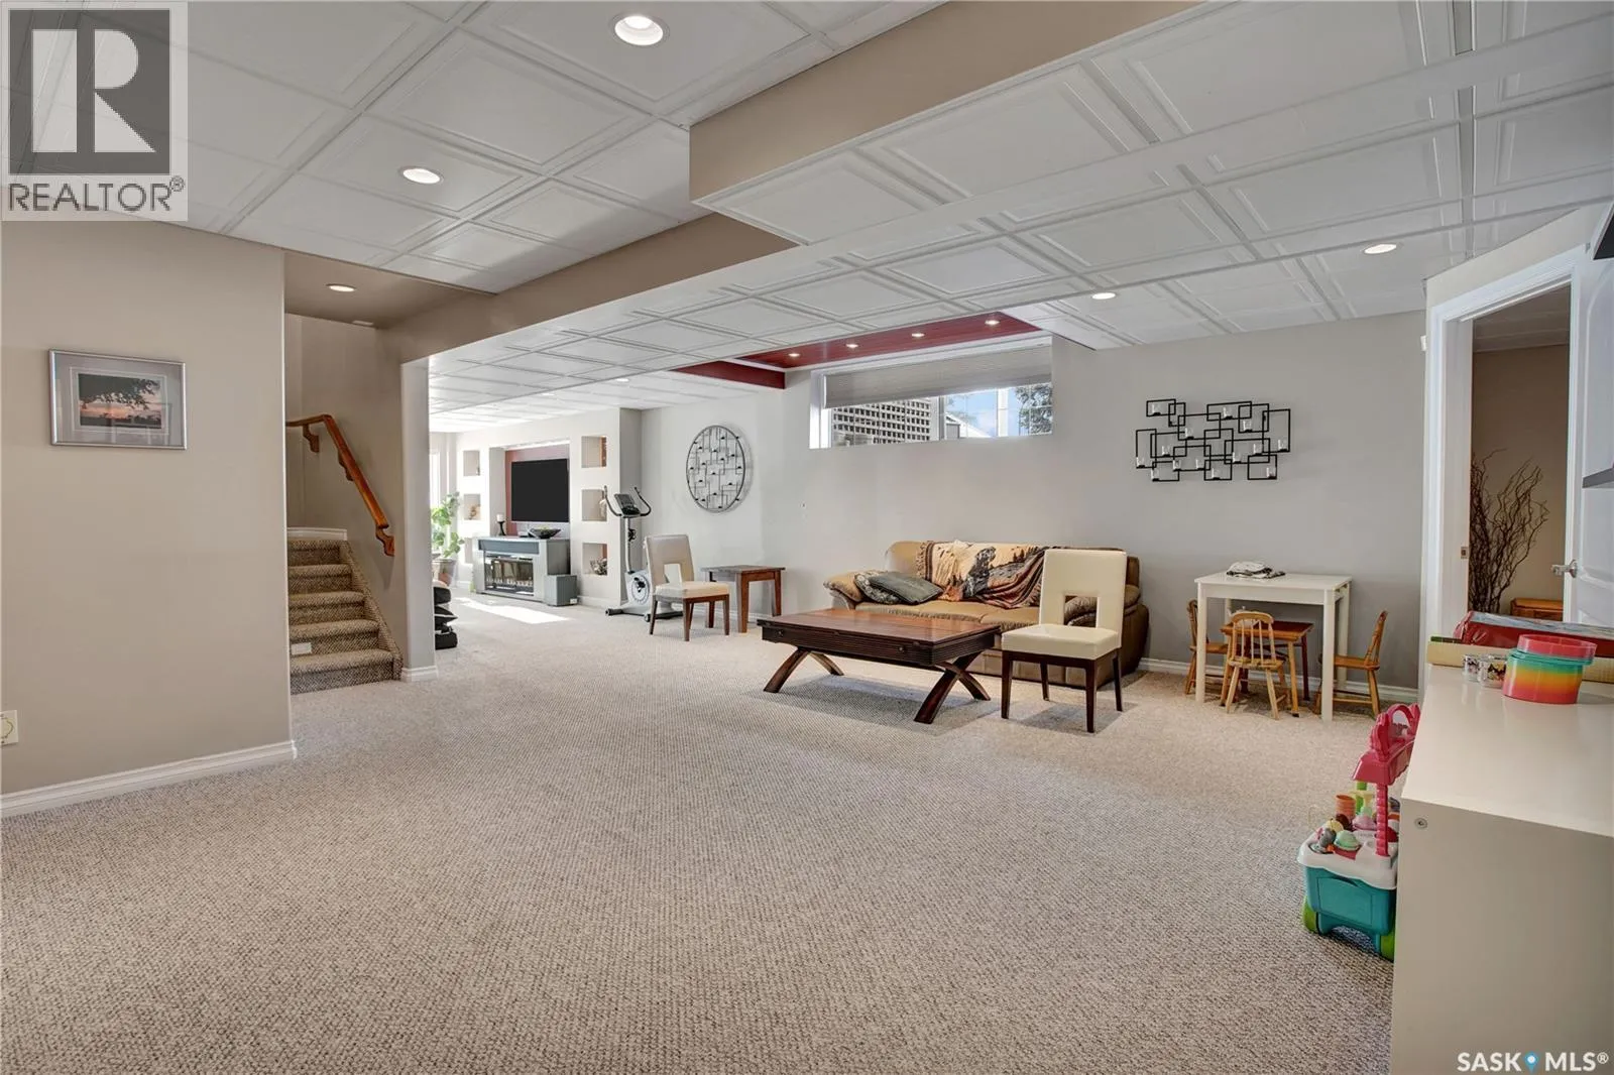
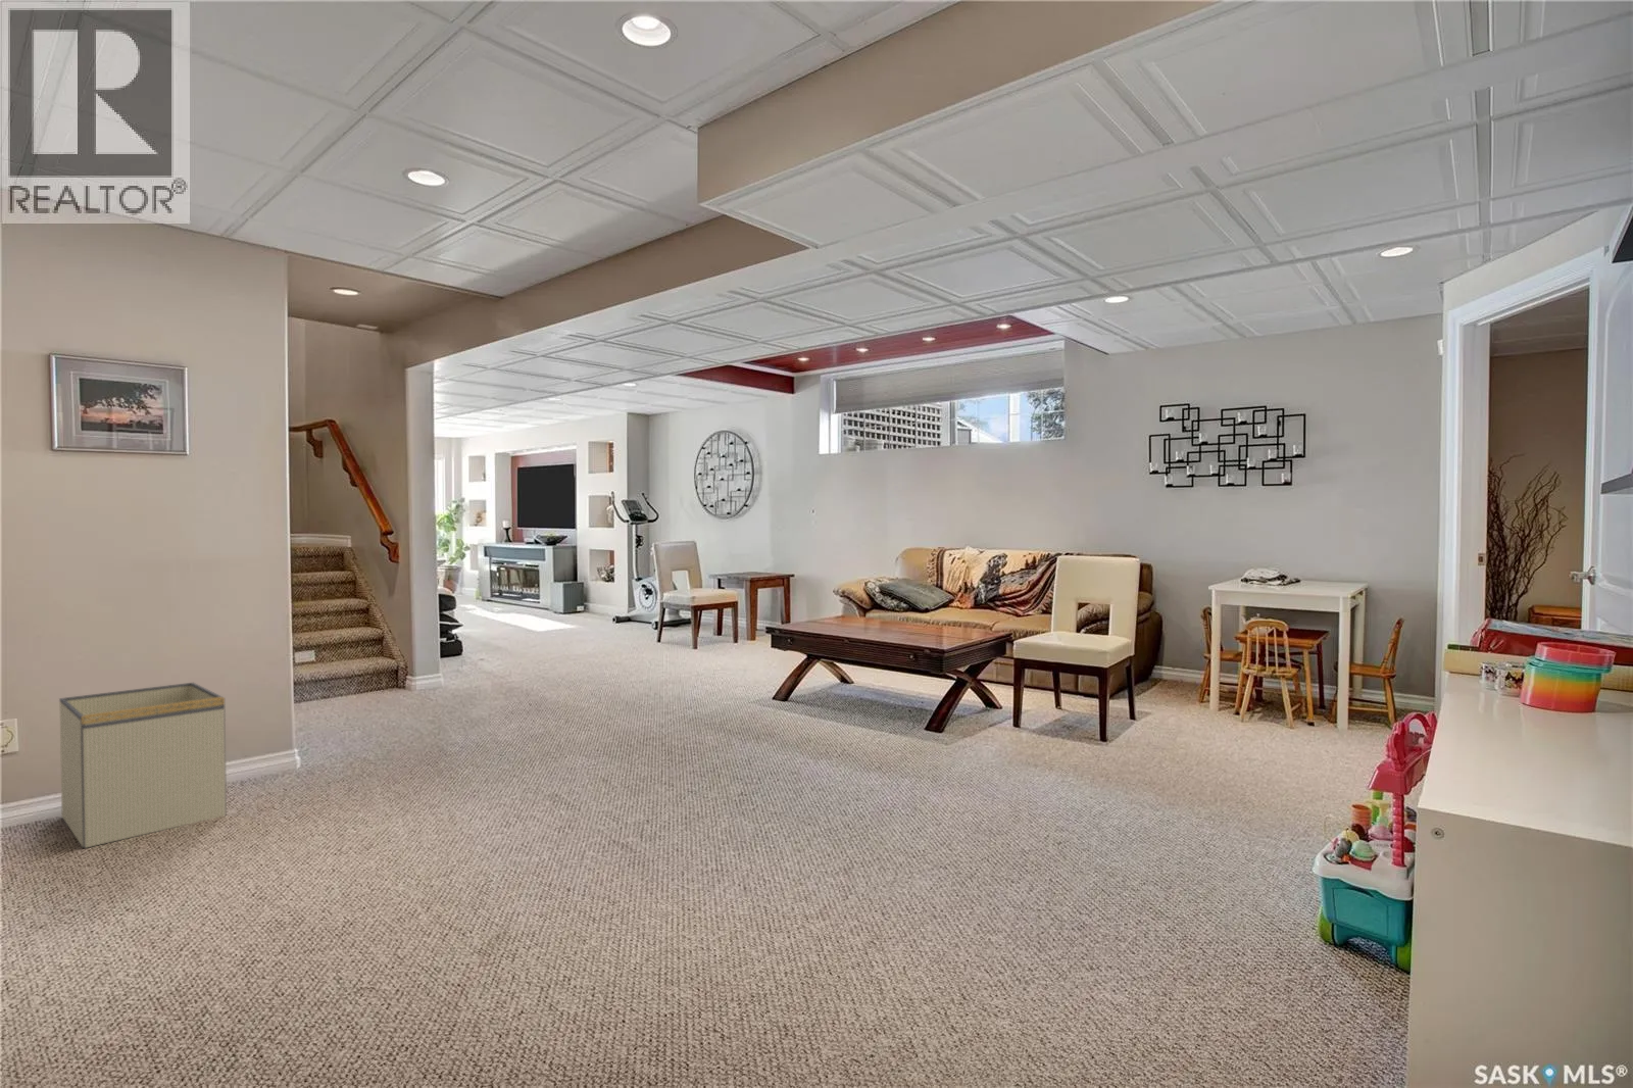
+ storage bin (143, 756)
